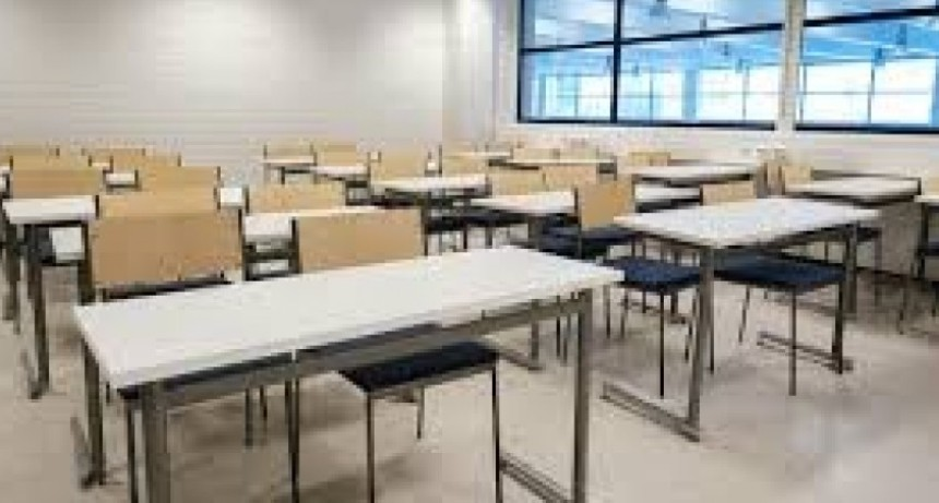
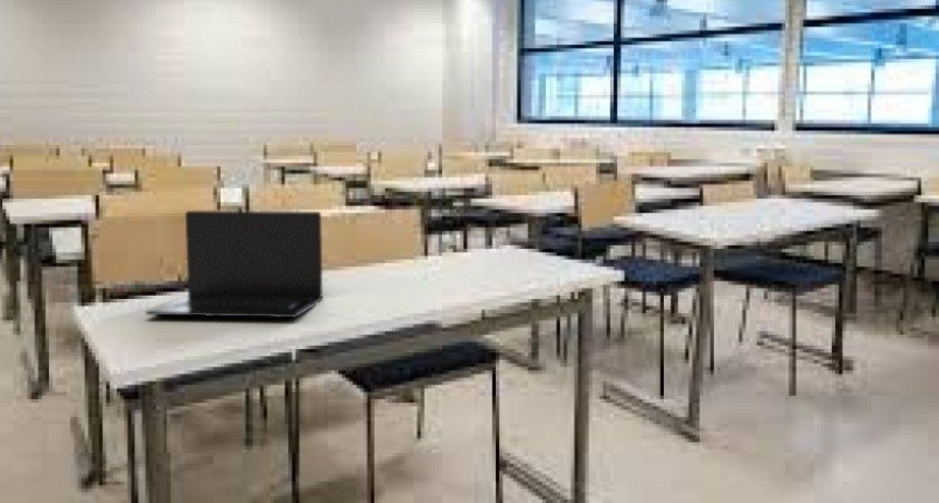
+ laptop (237, 261)
